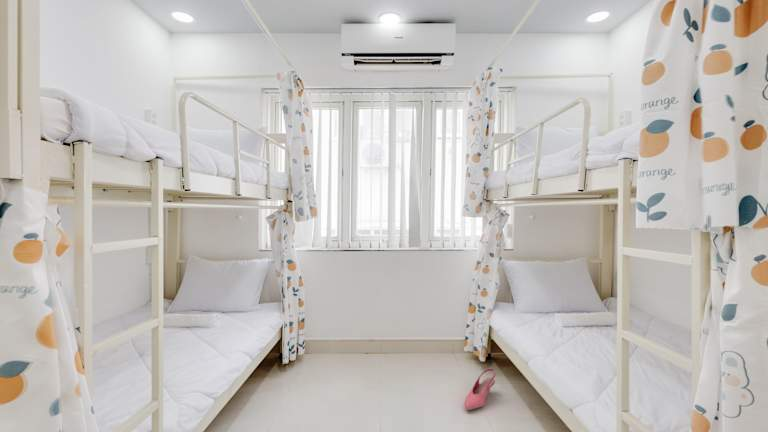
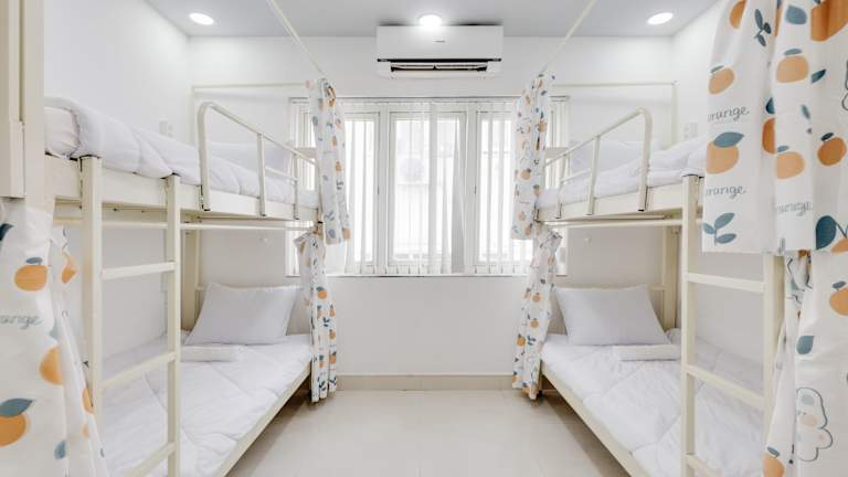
- shoe (480, 387)
